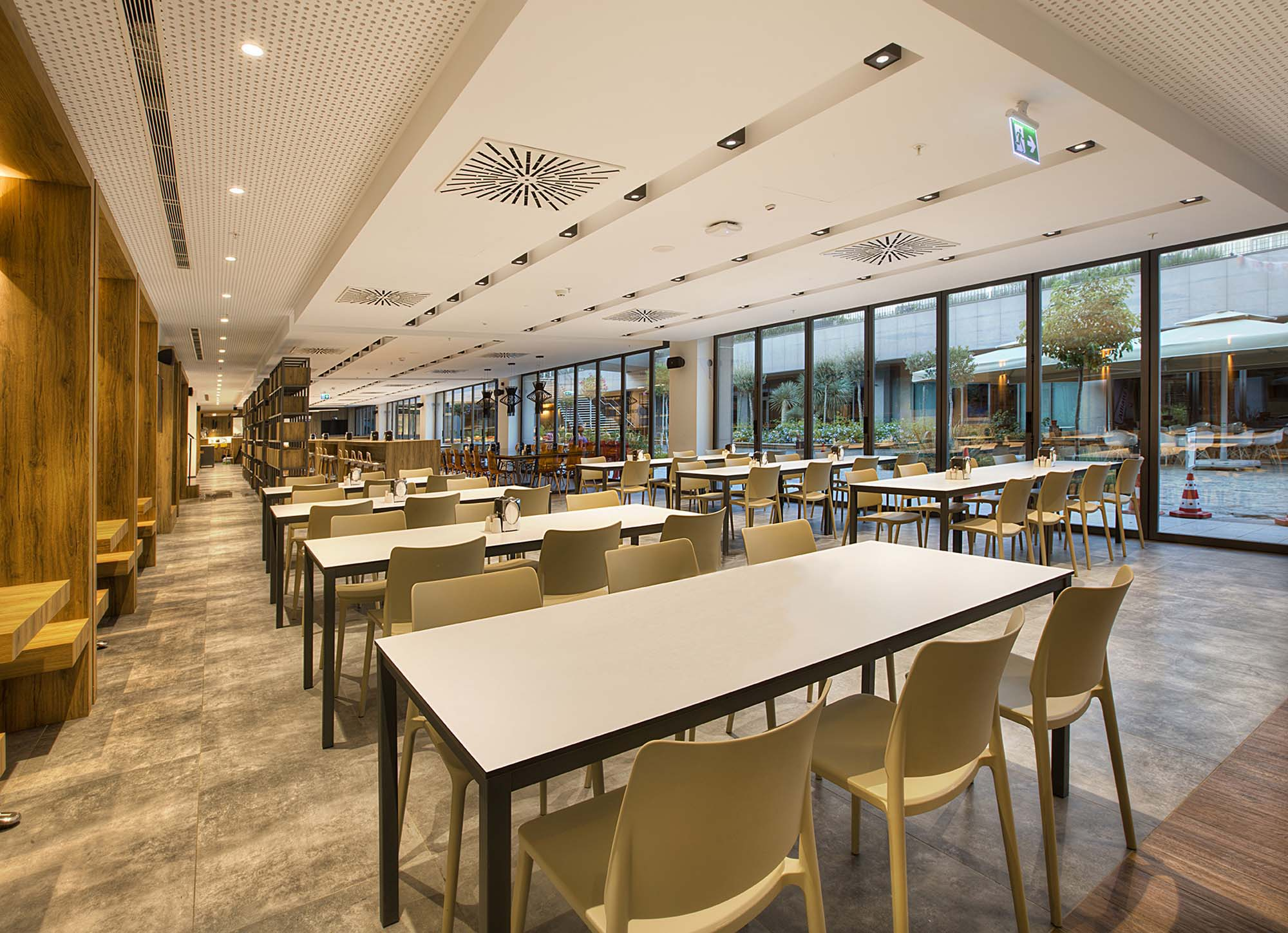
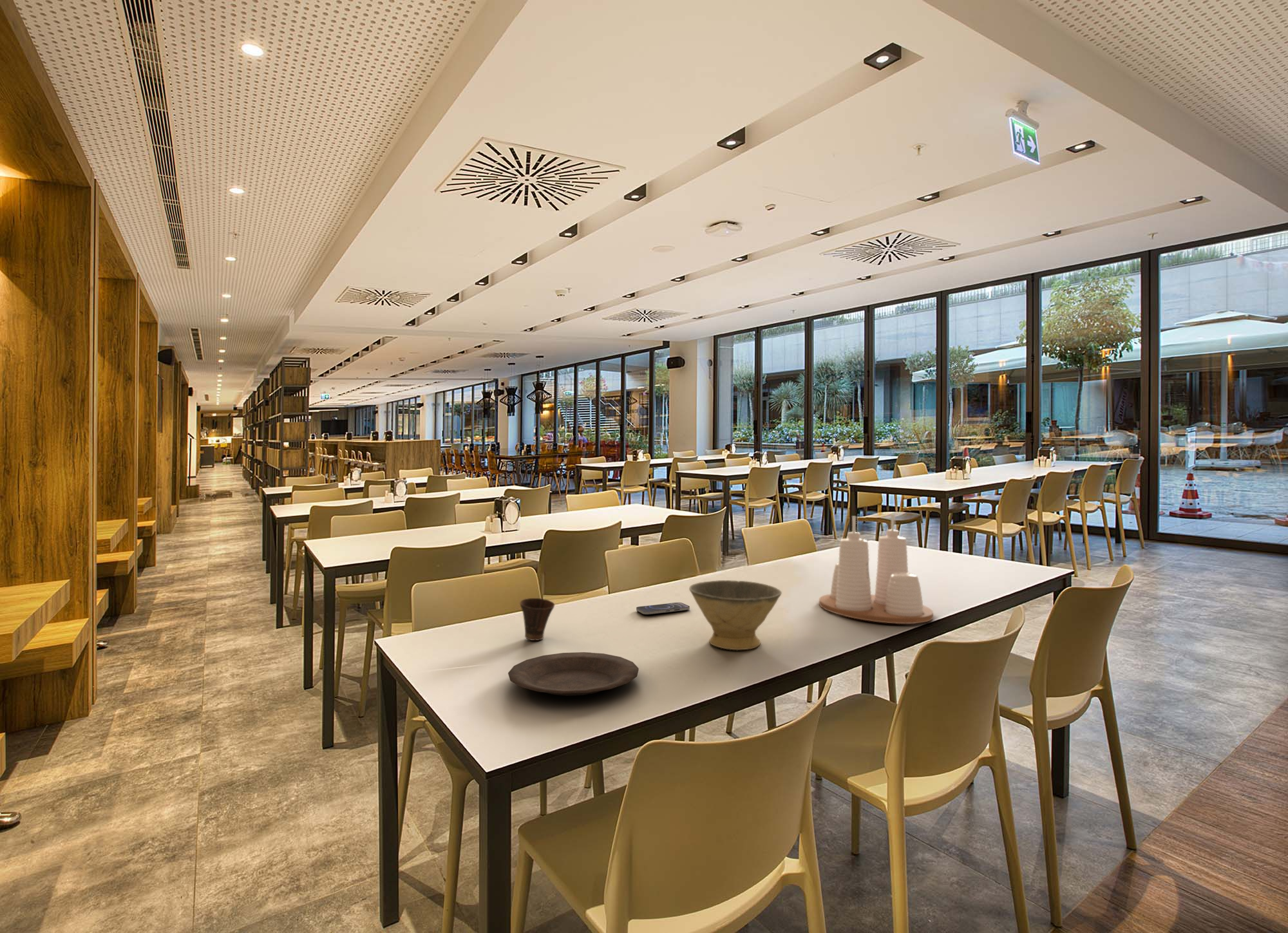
+ condiment set (877, 562)
+ bowl (735, 616)
+ cup (537, 620)
+ plate (574, 676)
+ smartphone (663, 608)
